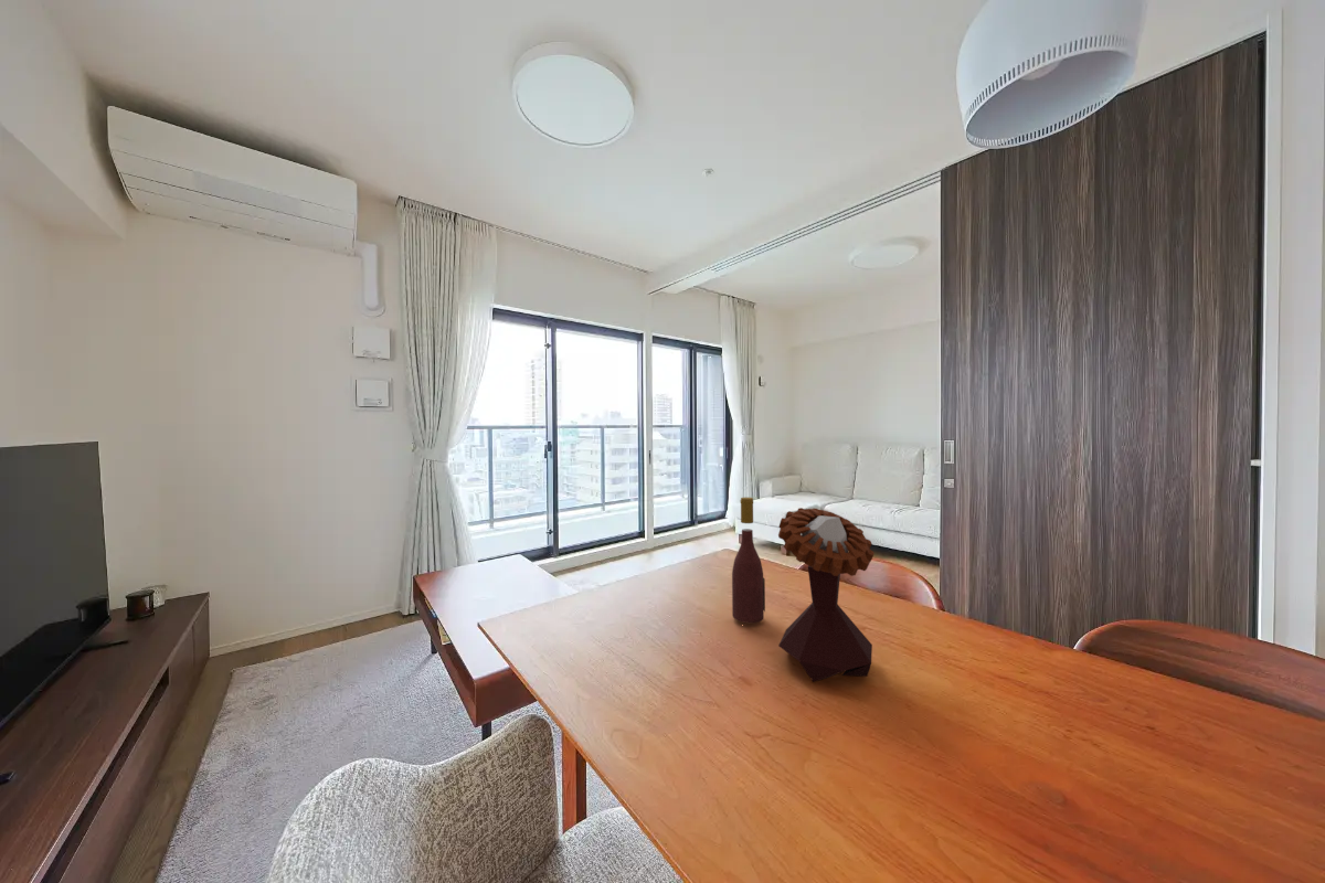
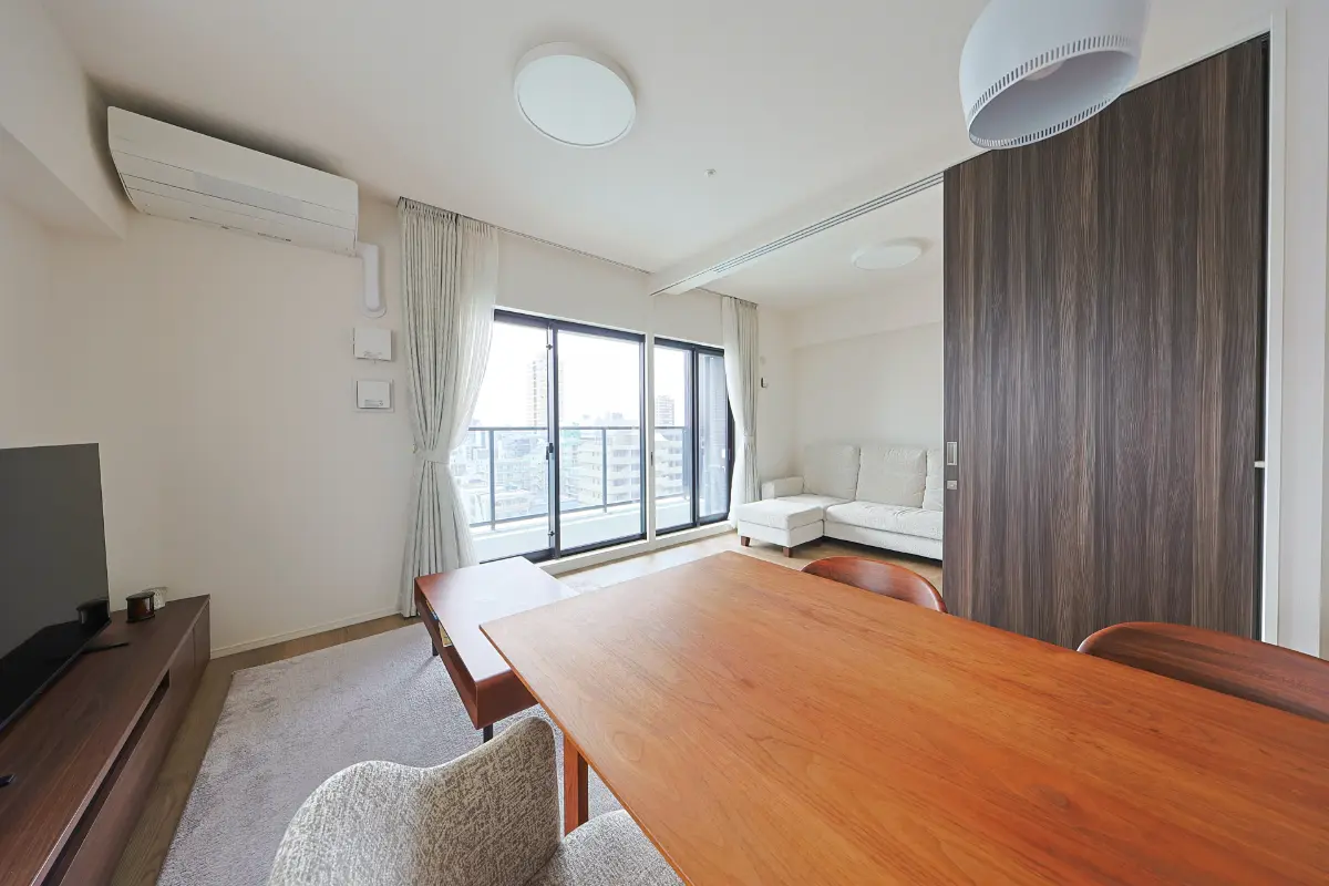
- wine bottle (746, 558)
- mushroom (825, 588)
